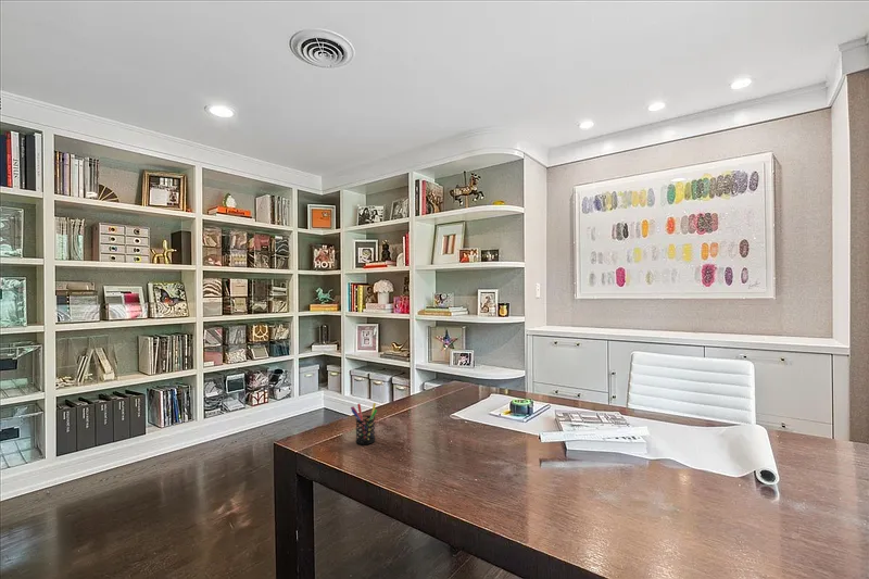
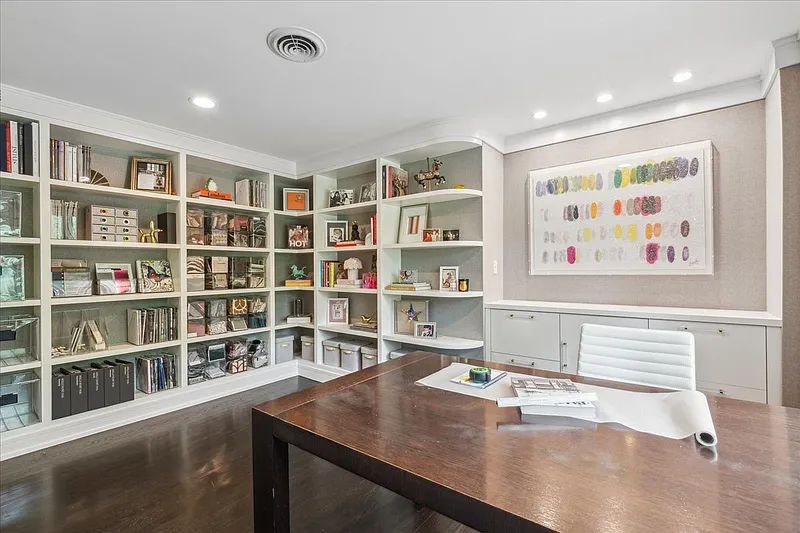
- pen holder (366, 421)
